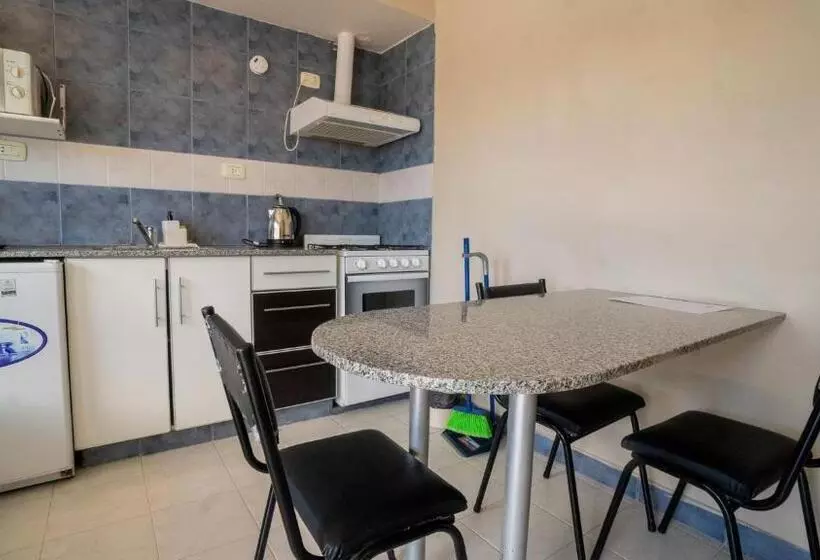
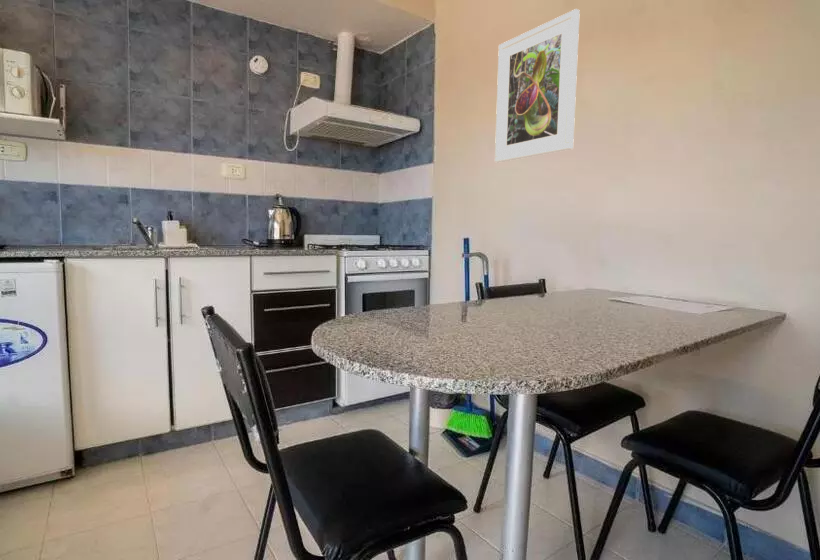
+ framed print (533, 93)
